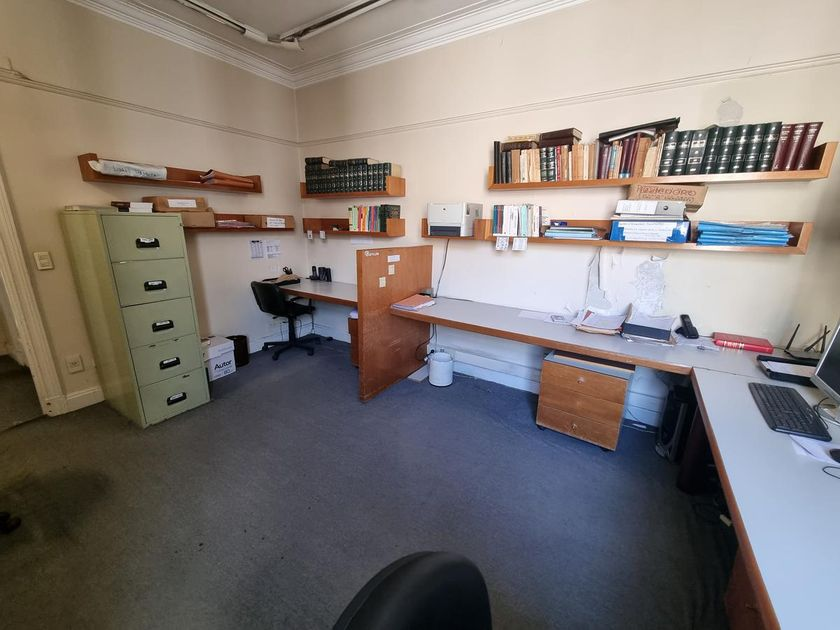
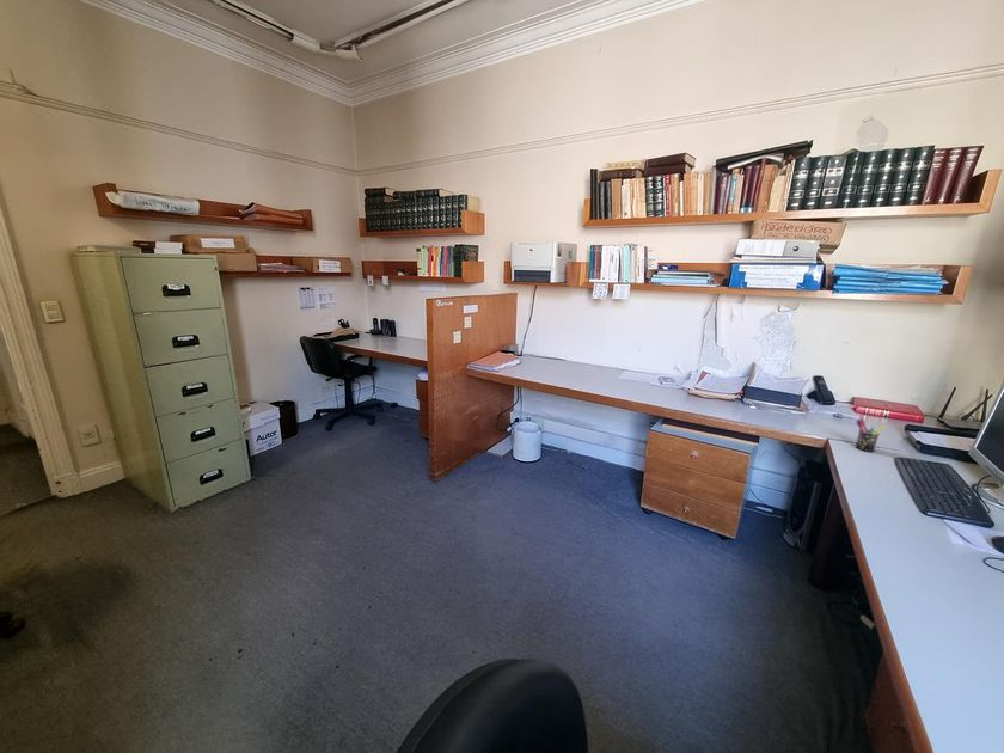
+ pen holder (867, 434)
